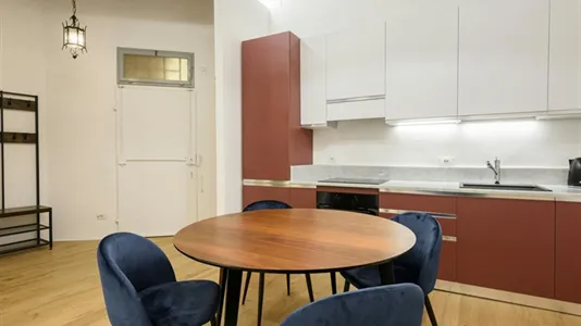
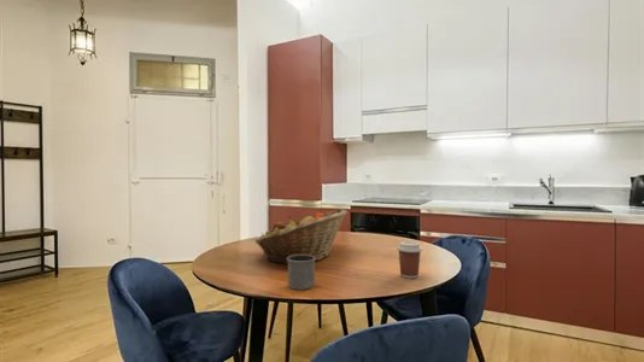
+ mug (301, 270)
+ coffee cup (409, 258)
+ fruit basket (303, 233)
